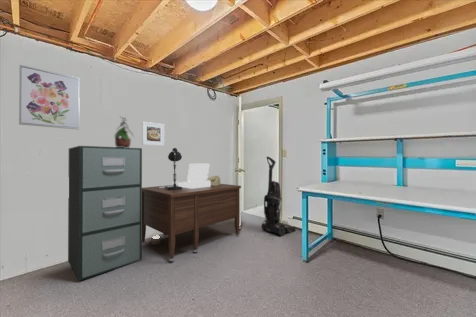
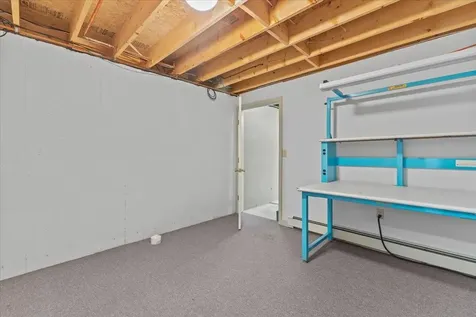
- vacuum cleaner (278, 193)
- potted plant (124, 131)
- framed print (153, 134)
- wall art (51, 99)
- desk (191, 193)
- filing cabinet (105, 204)
